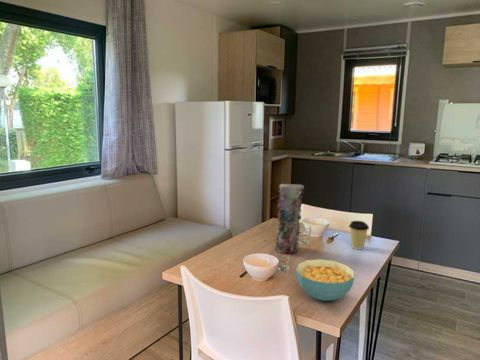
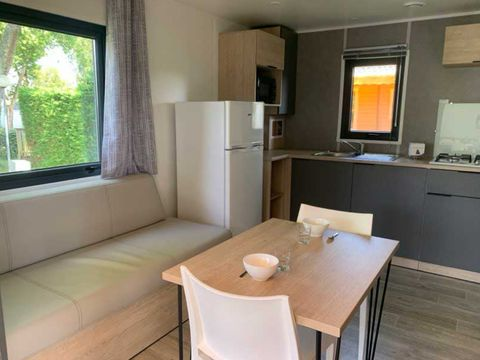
- cereal bowl (324, 283)
- coffee cup (358, 235)
- vase (289, 218)
